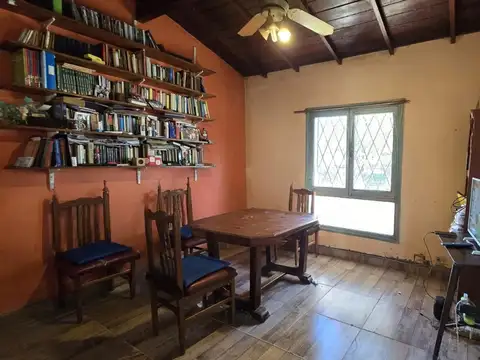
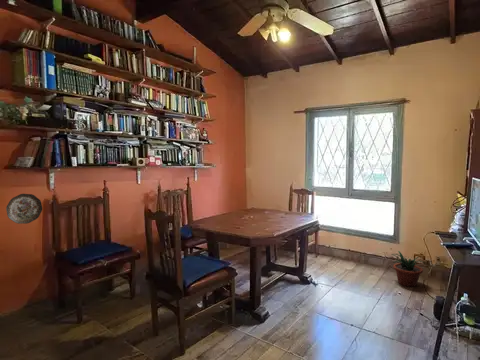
+ potted plant (405, 270)
+ decorative plate (24, 208)
